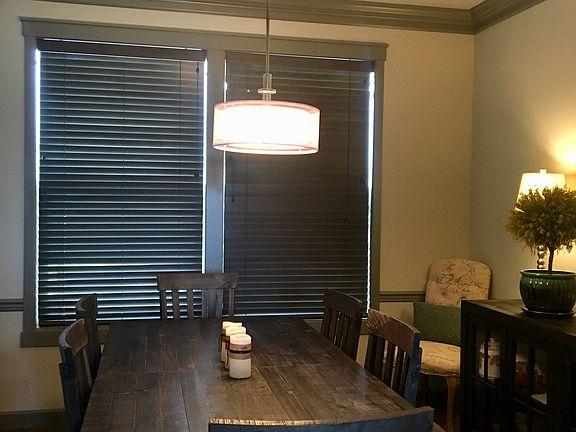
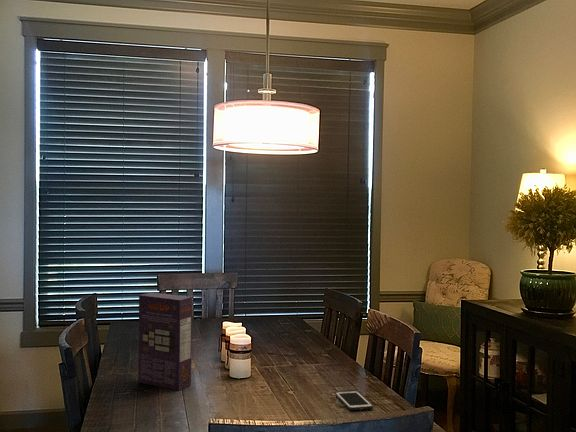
+ cereal box (164, 339)
+ cell phone (353, 400)
